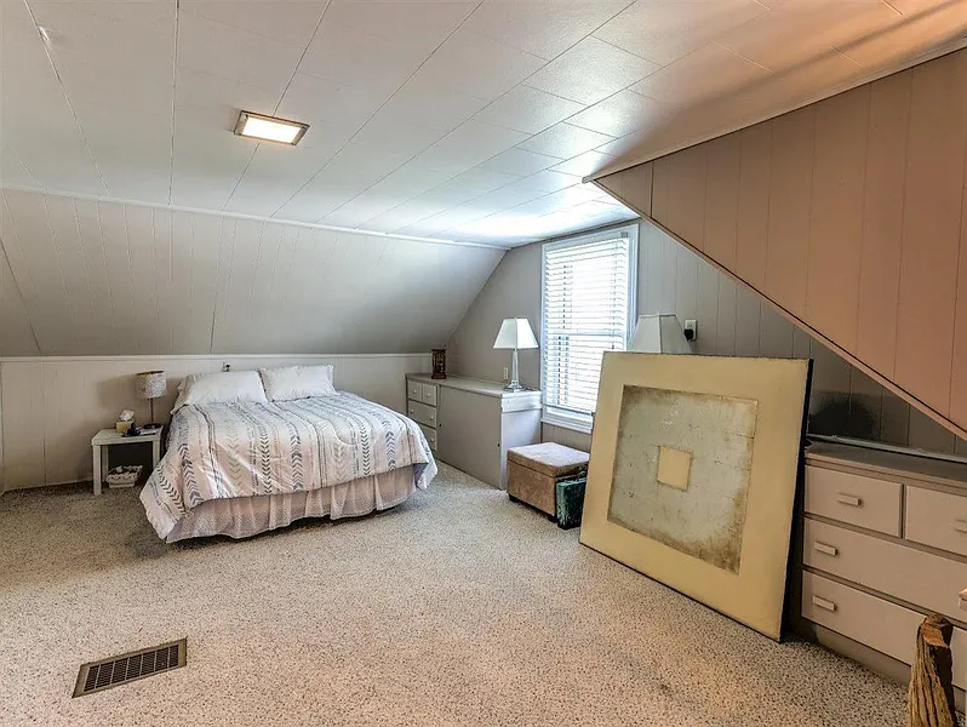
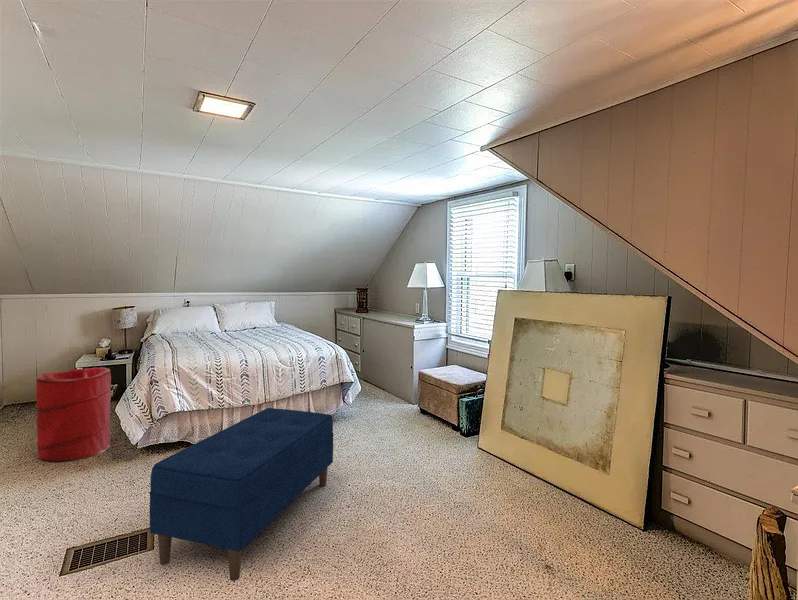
+ bench (256, 477)
+ laundry hamper (75, 410)
